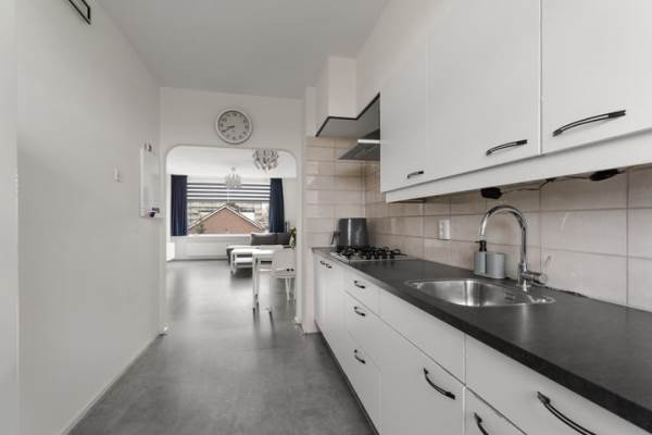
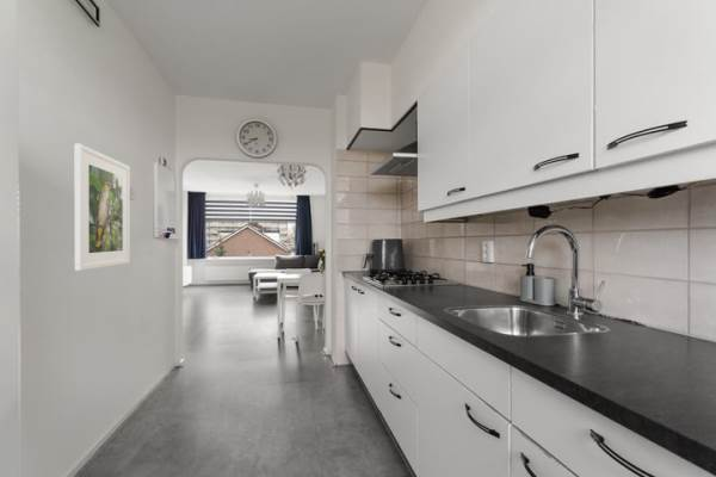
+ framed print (105, 211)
